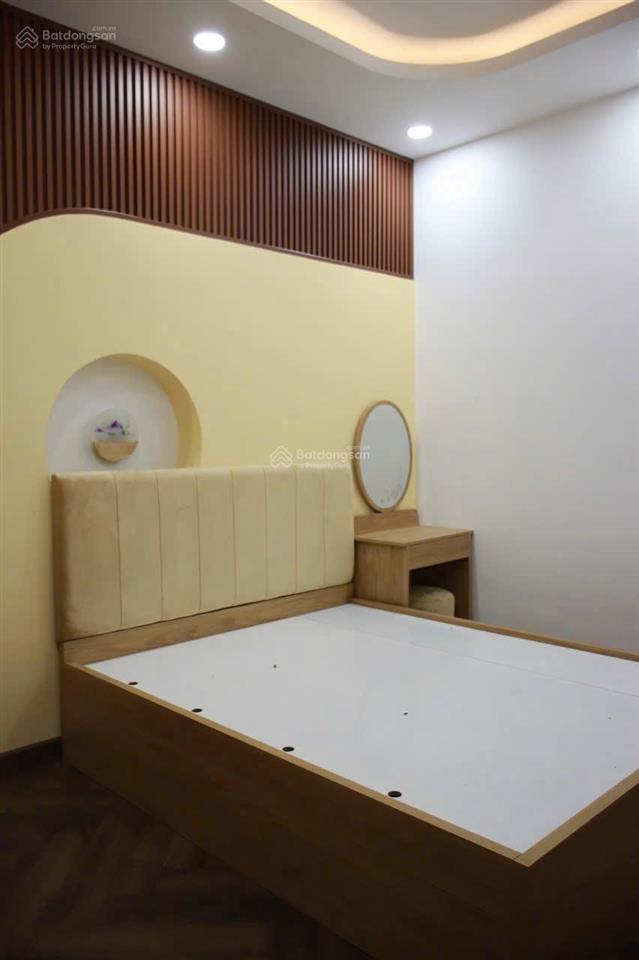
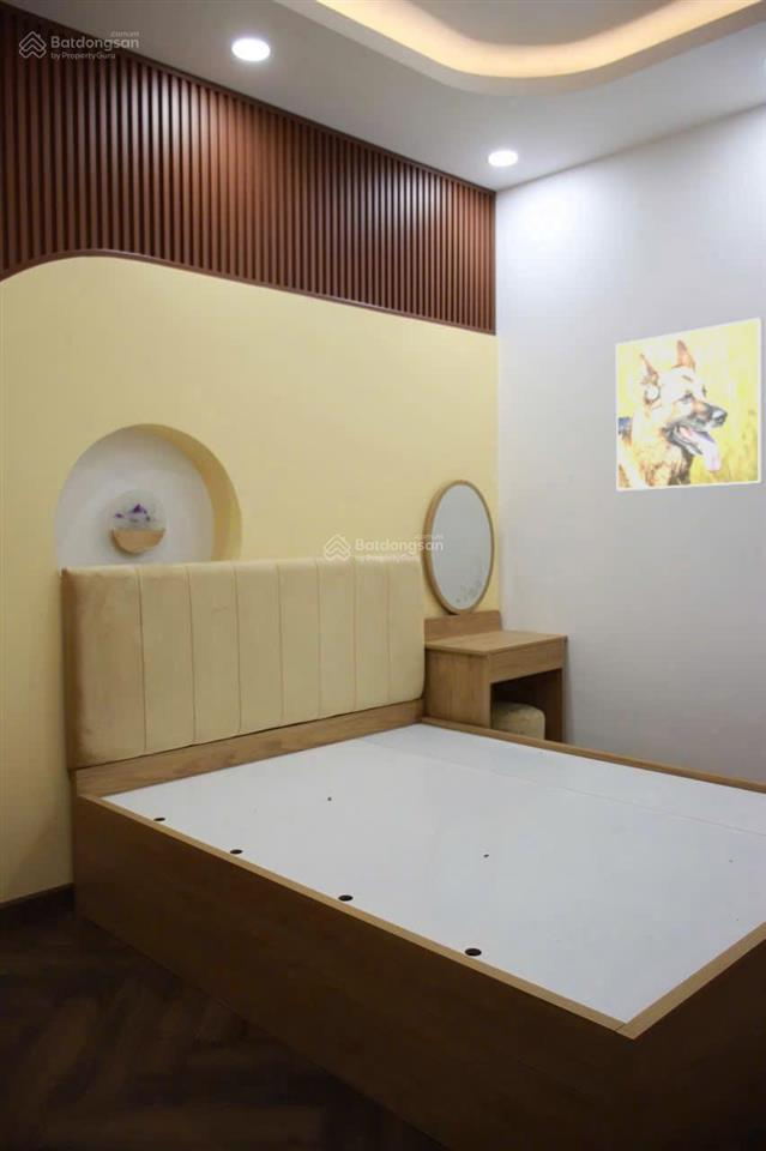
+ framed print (684, 409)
